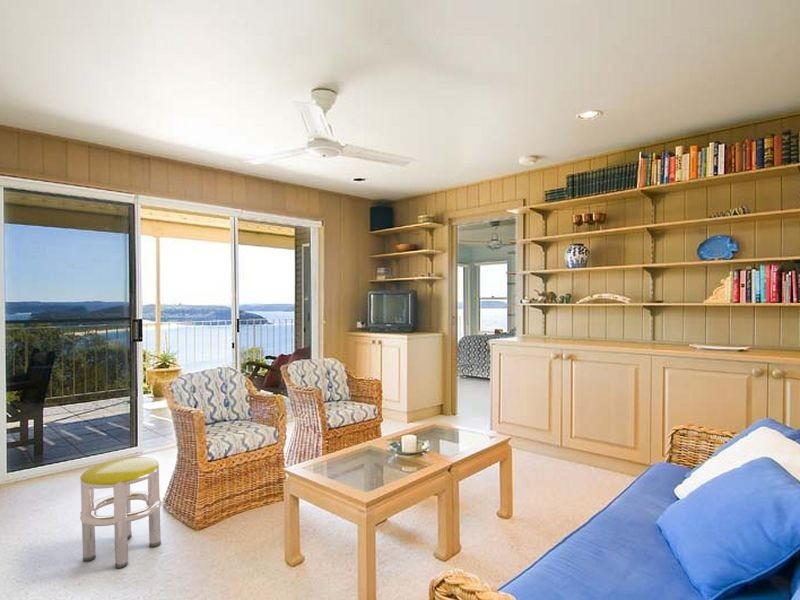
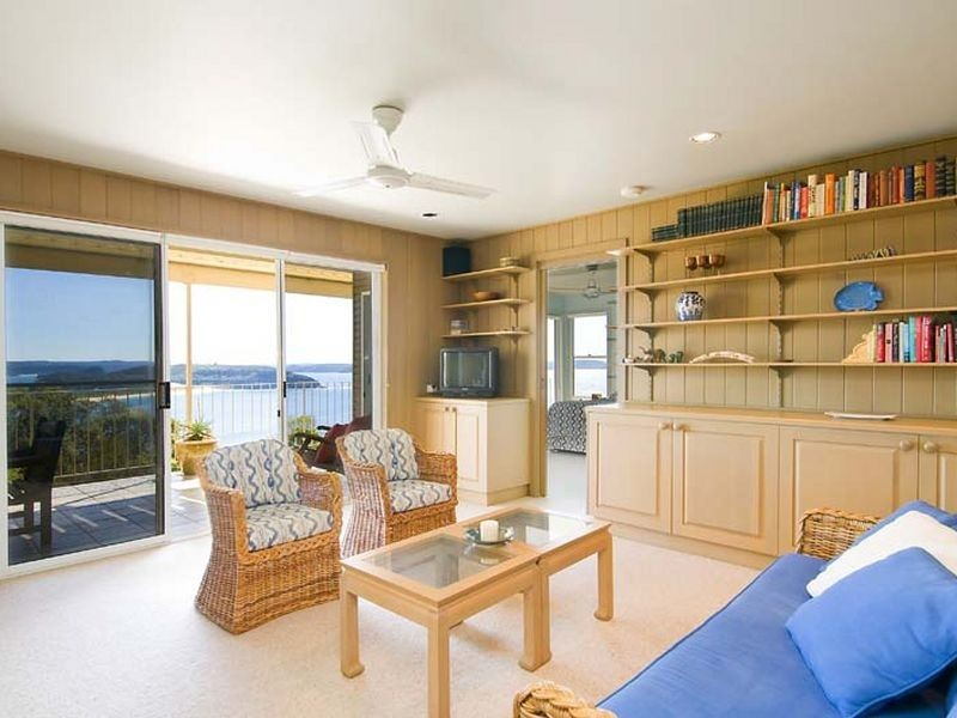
- stool (122, 507)
